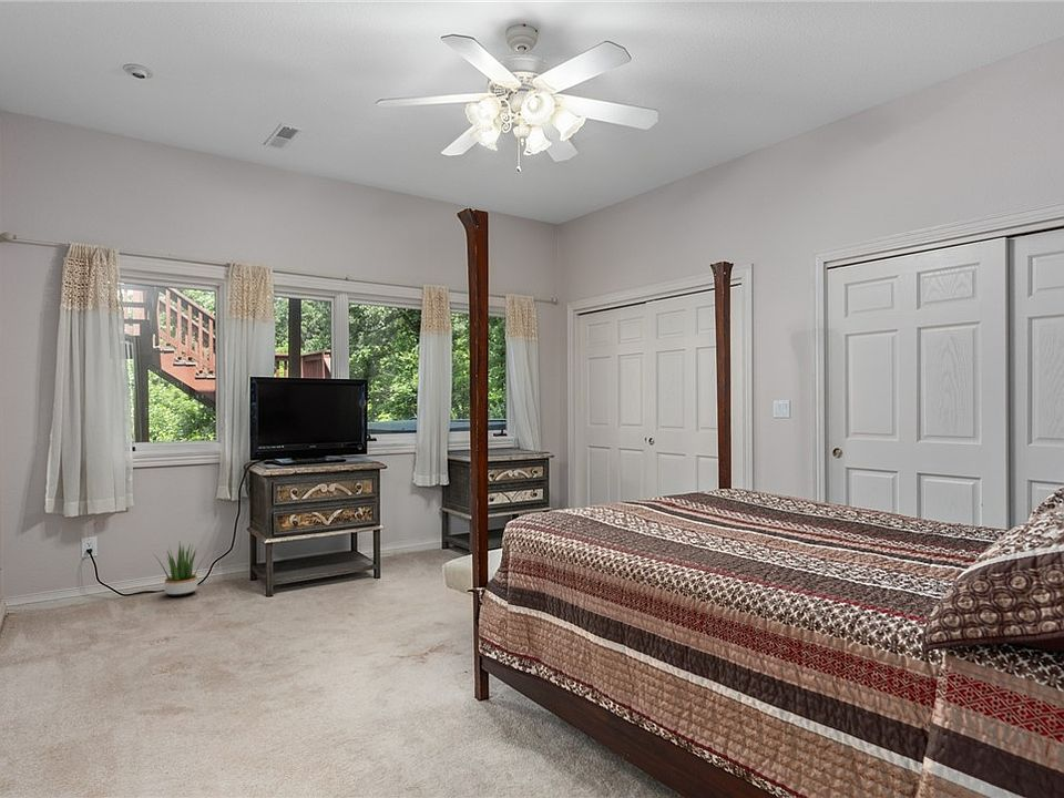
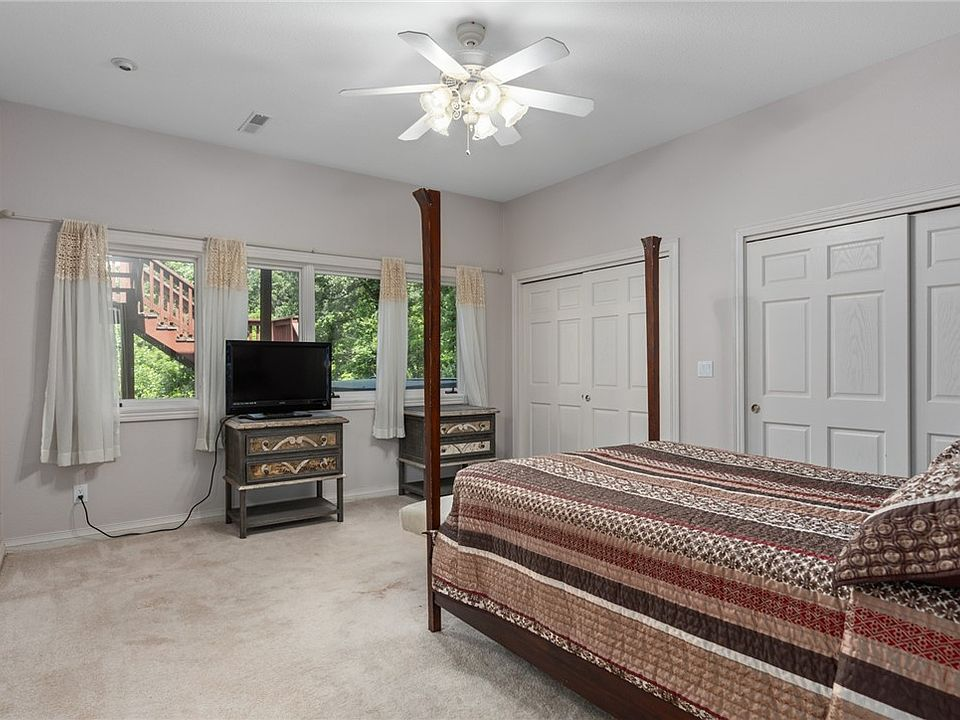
- potted plant (181, 567)
